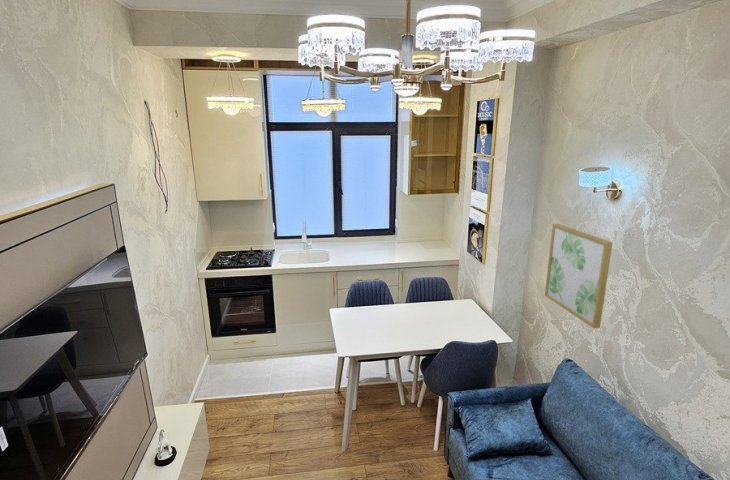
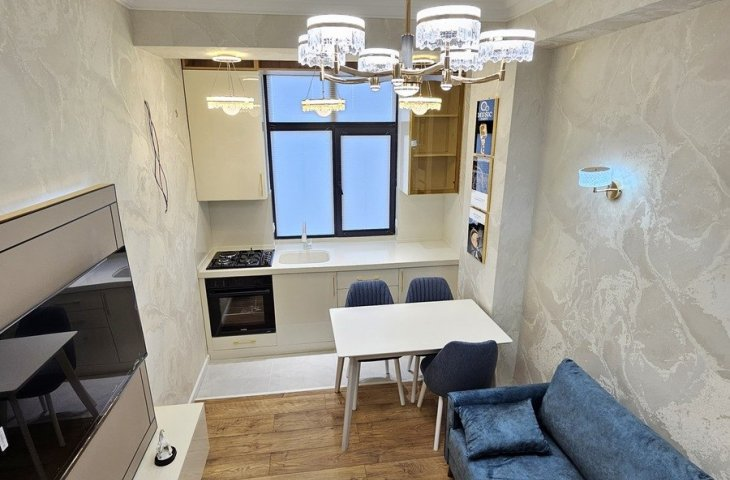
- wall art (574, 272)
